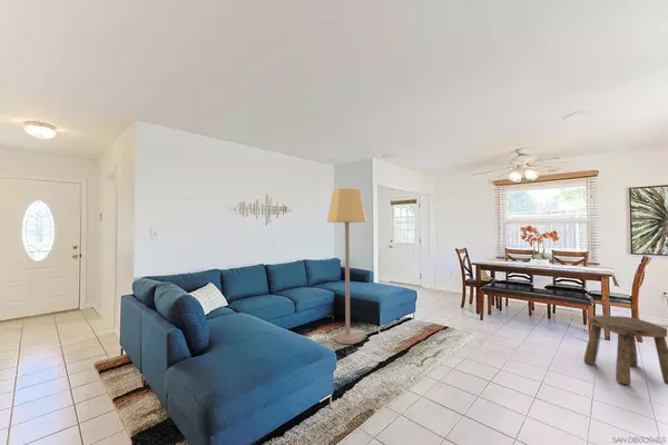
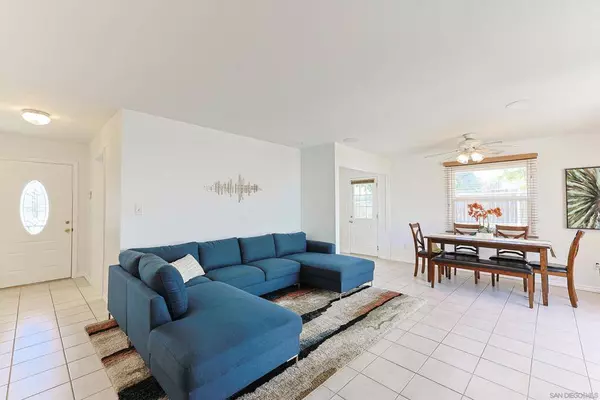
- stool (626, 347)
- lamp (346, 264)
